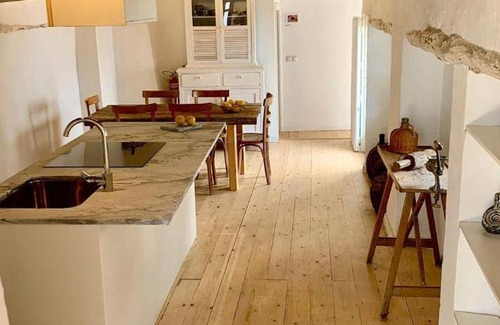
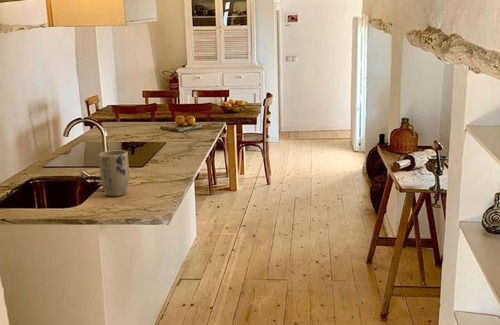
+ plant pot (114, 173)
